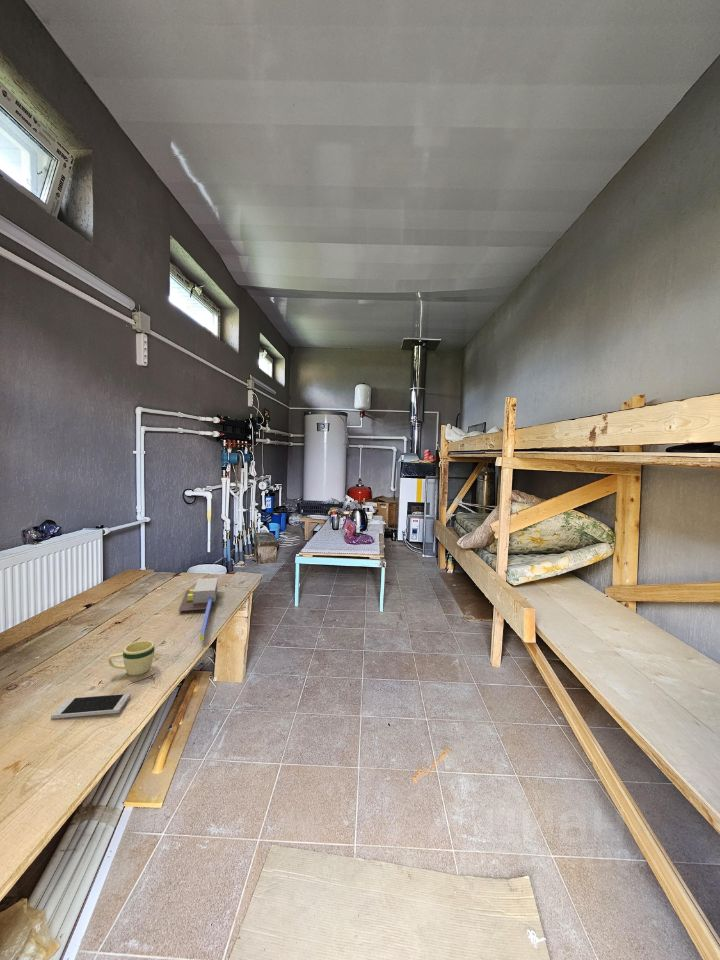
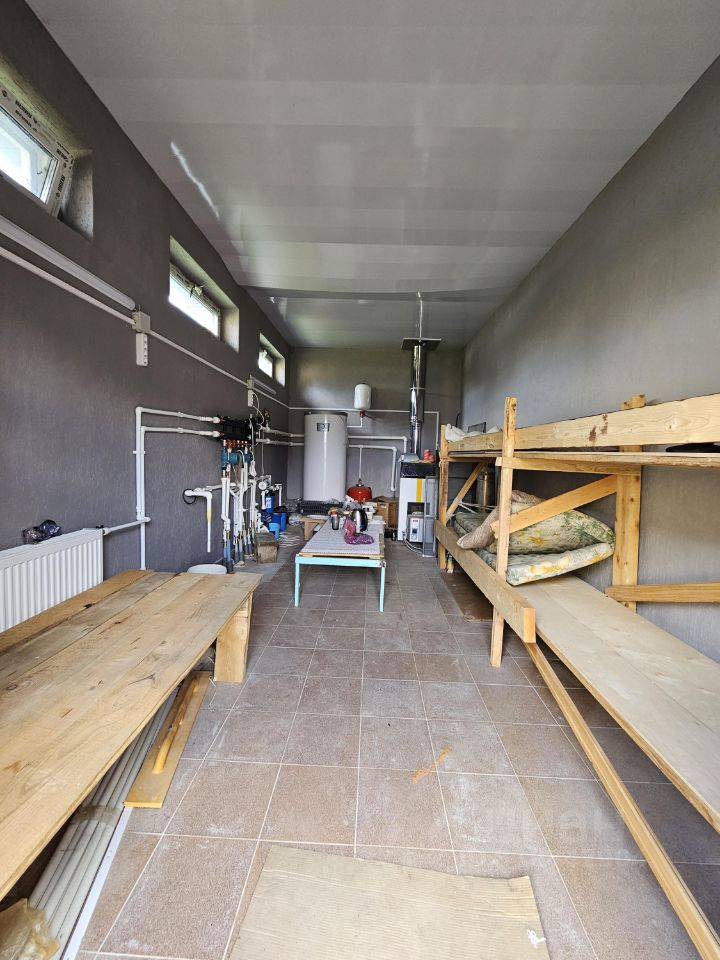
- mug (131, 659)
- smartphone (92, 705)
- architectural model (195, 605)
